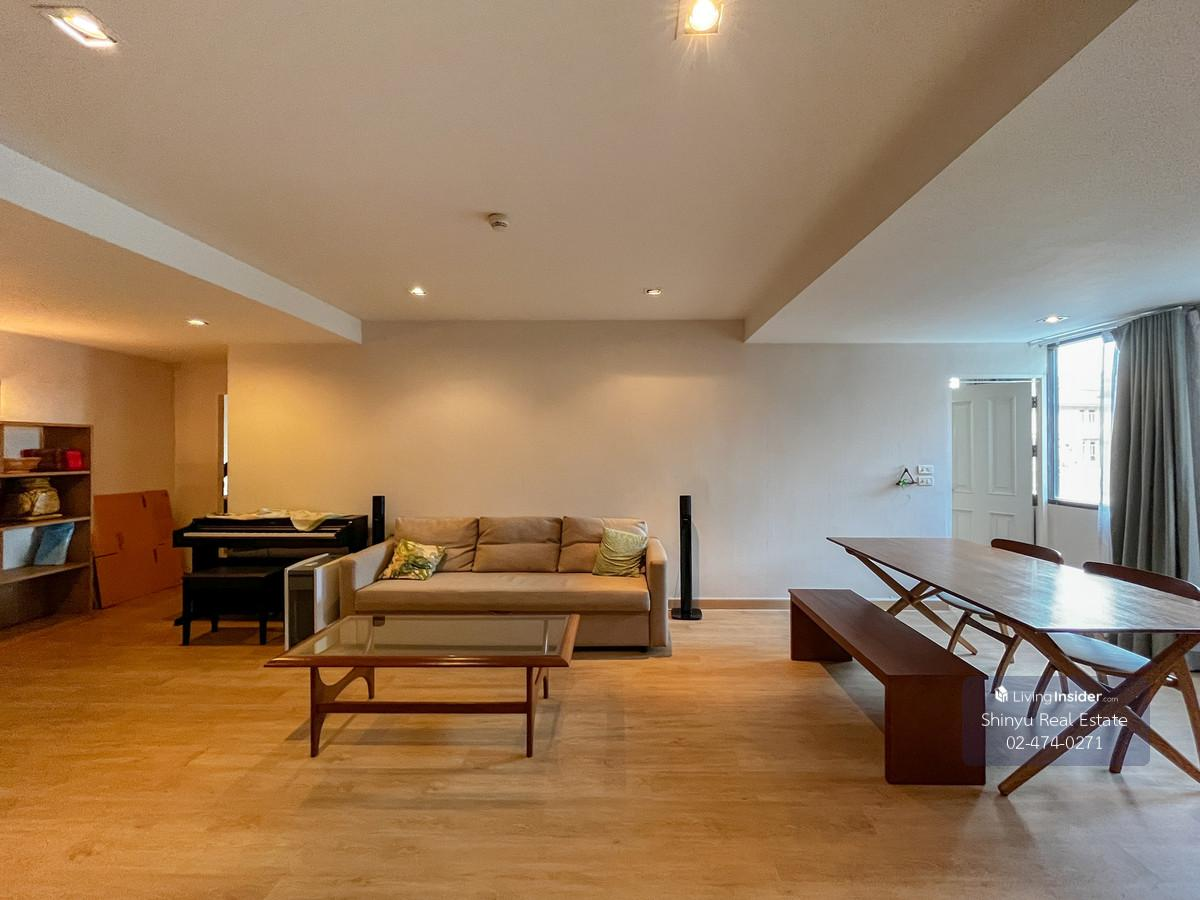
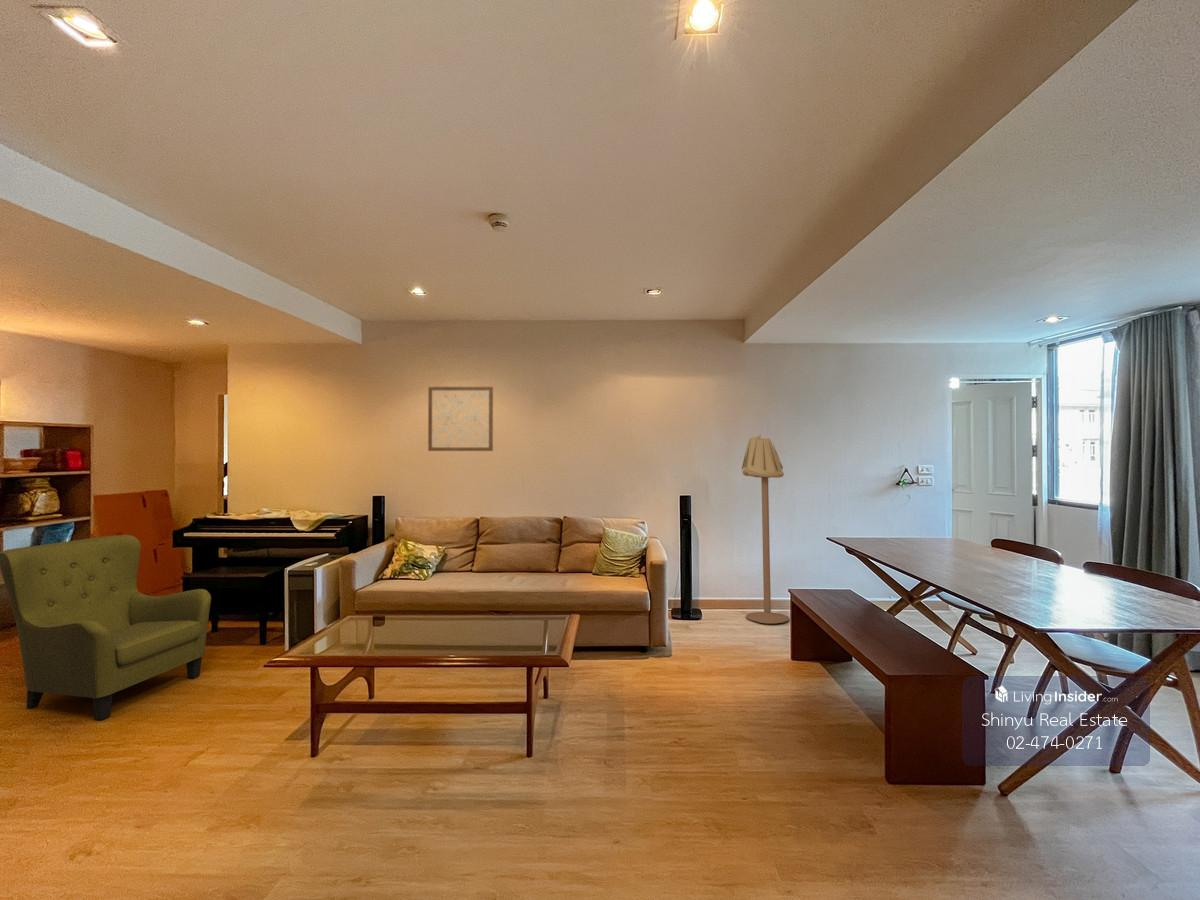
+ wall art (457, 418)
+ armchair (105, 617)
+ floor lamp (763, 525)
